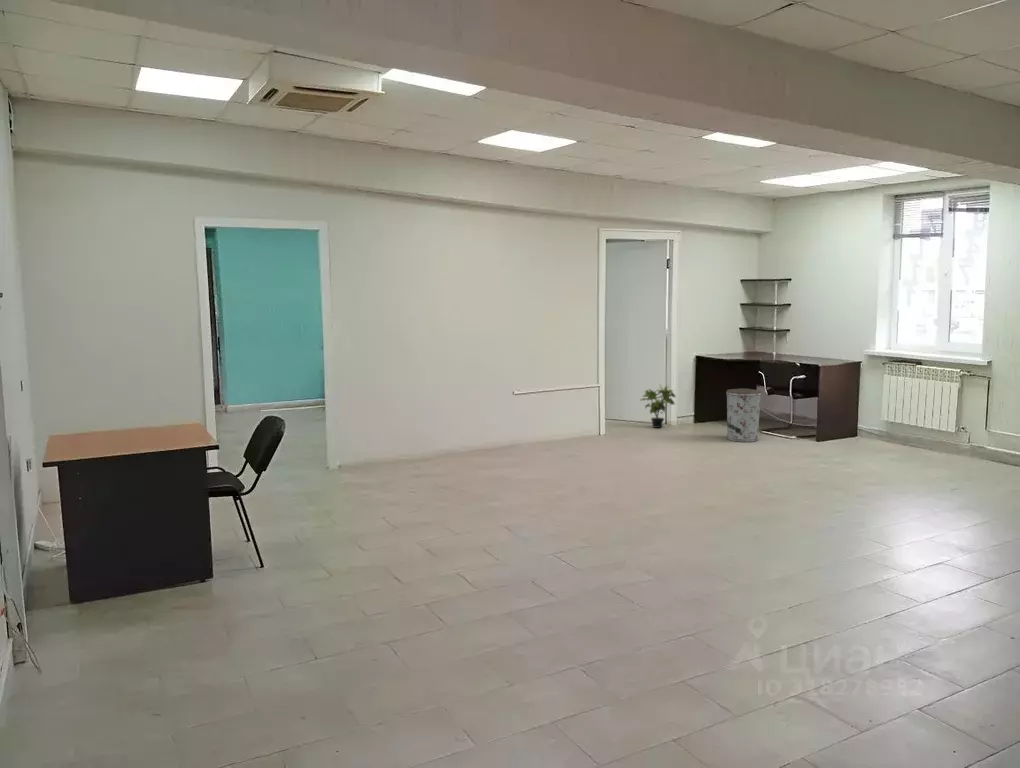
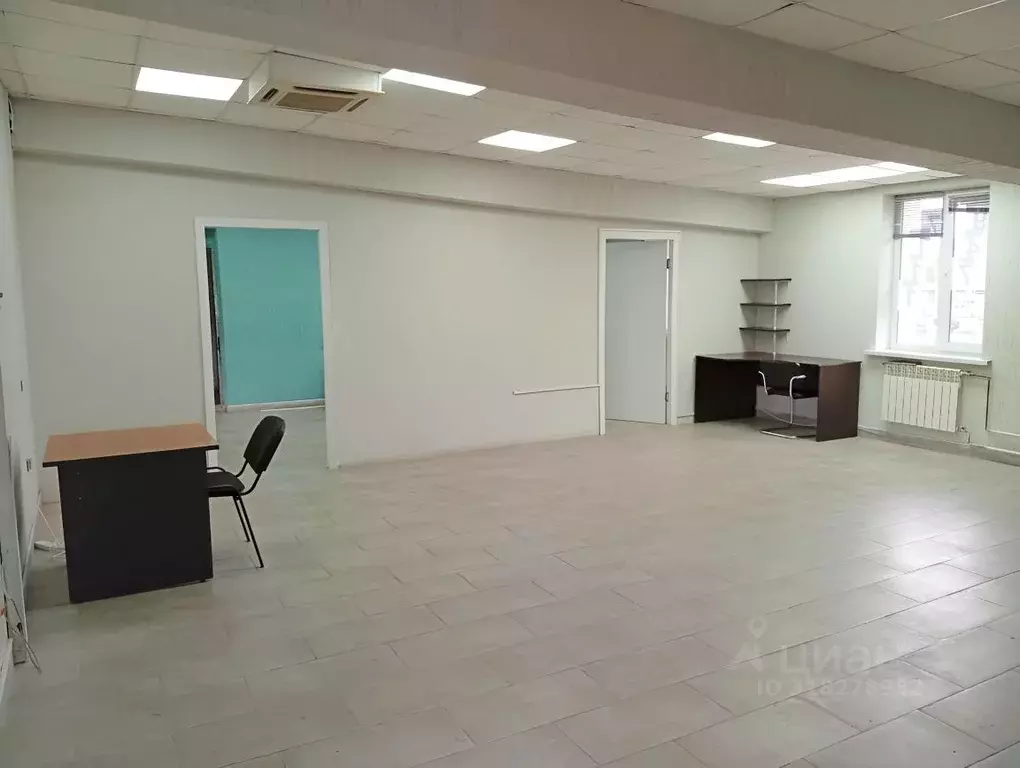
- potted plant (659, 406)
- trash can (743, 413)
